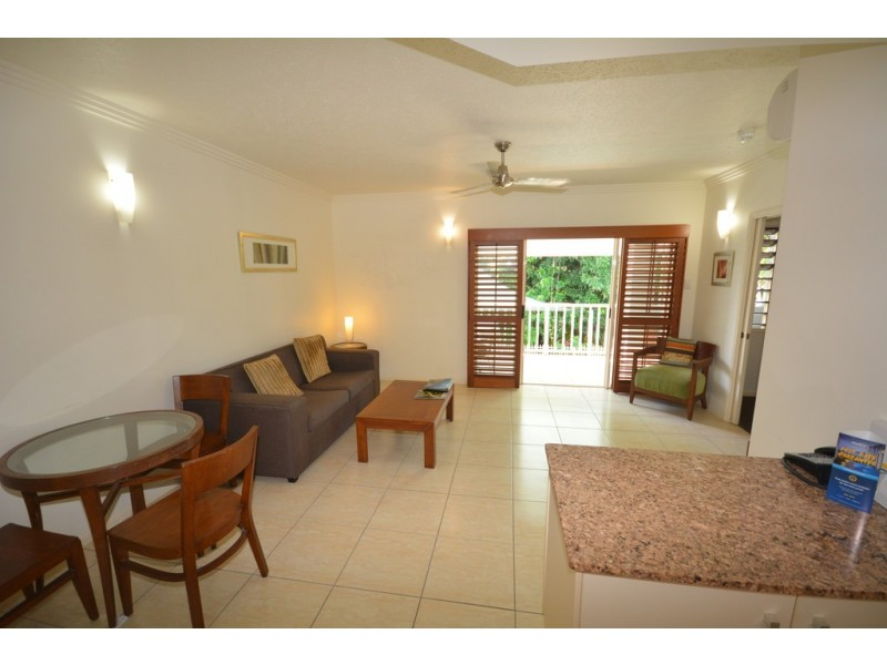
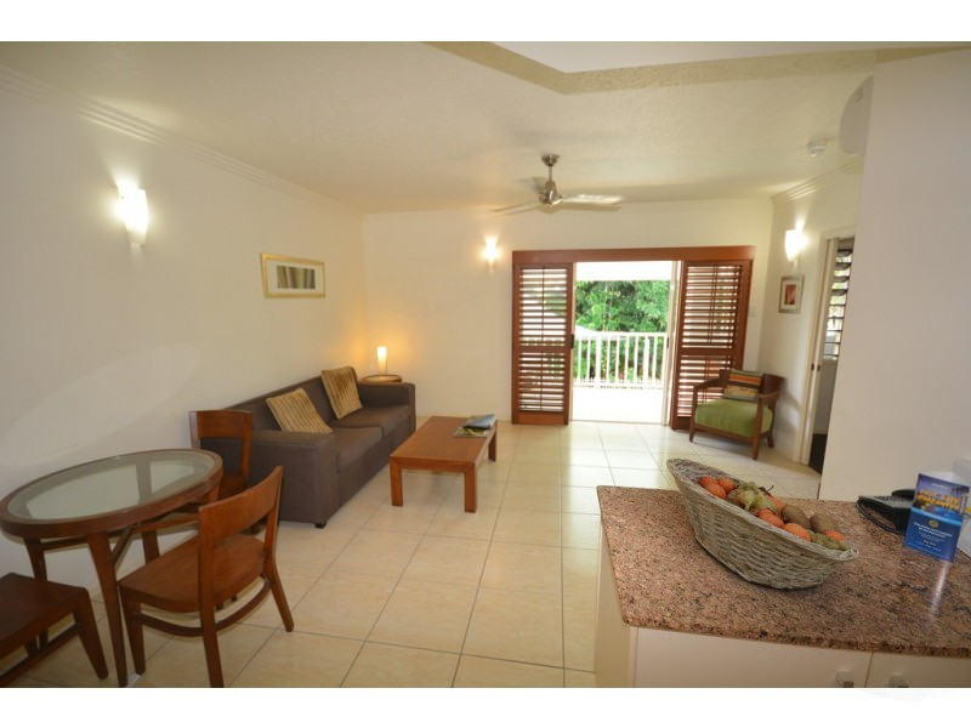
+ fruit basket (748, 513)
